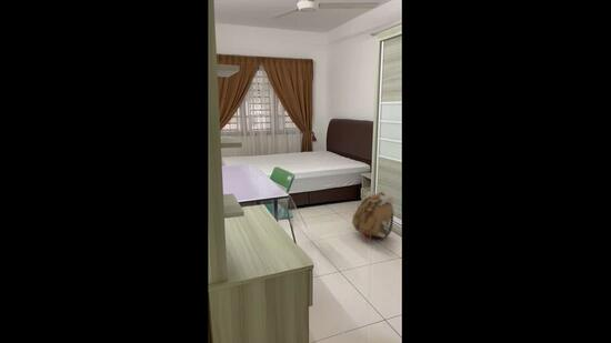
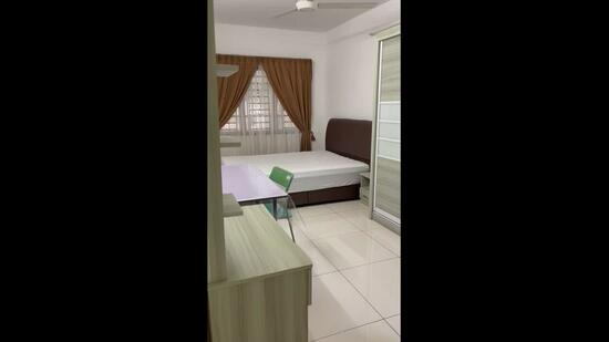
- backpack (372, 214)
